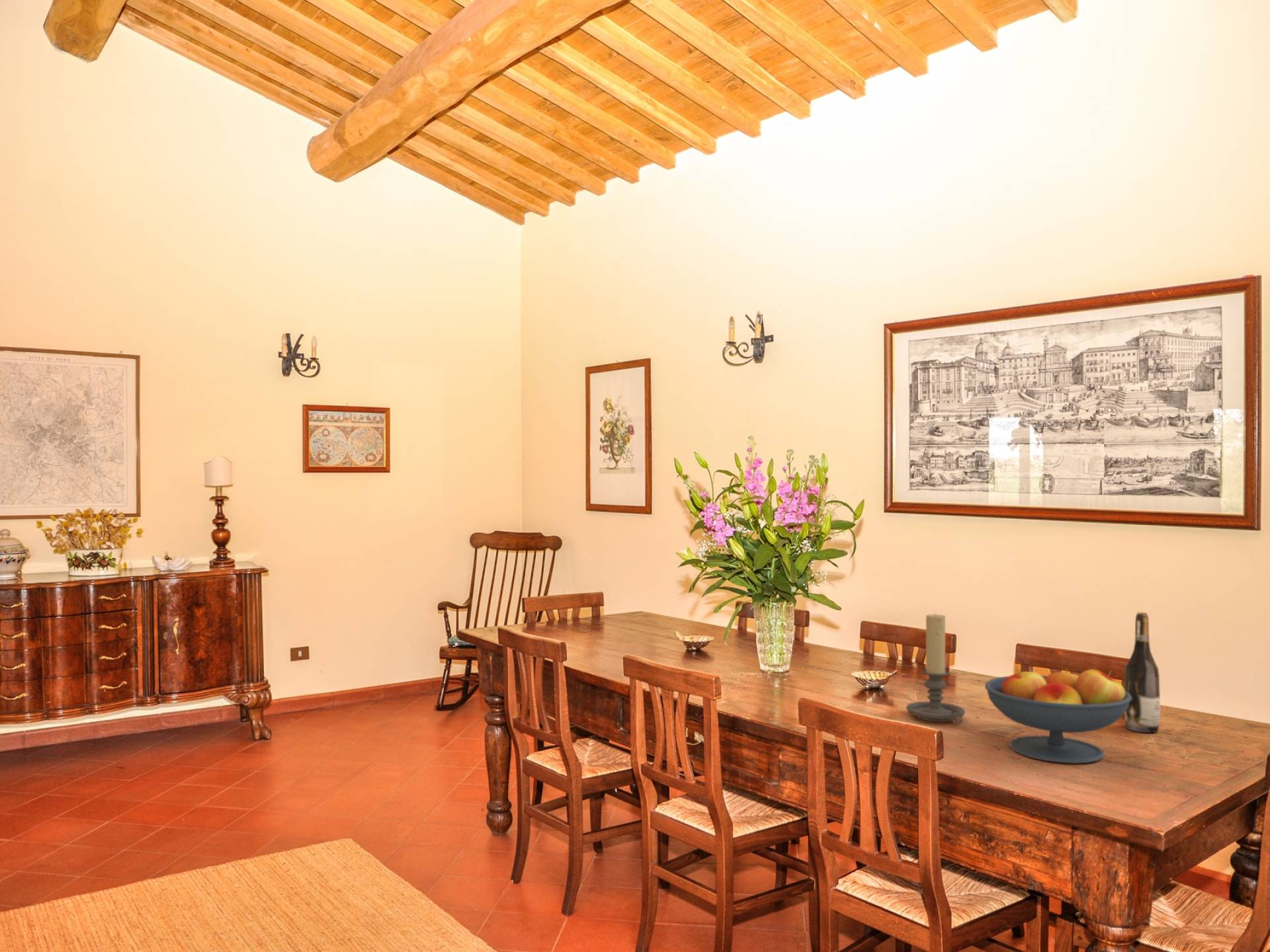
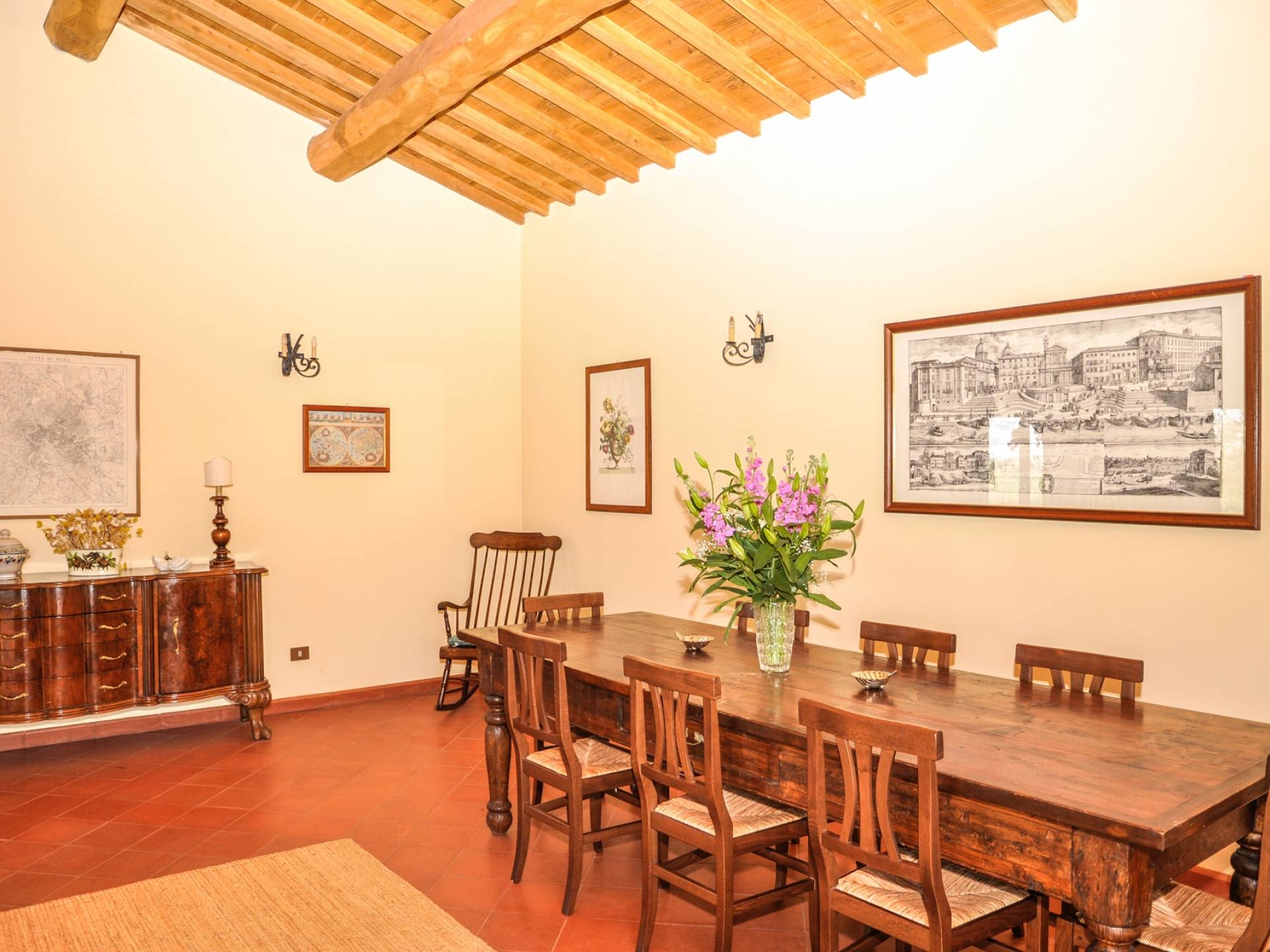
- wine bottle (1142, 670)
- candle holder (939, 666)
- fruit bowl (1056, 709)
